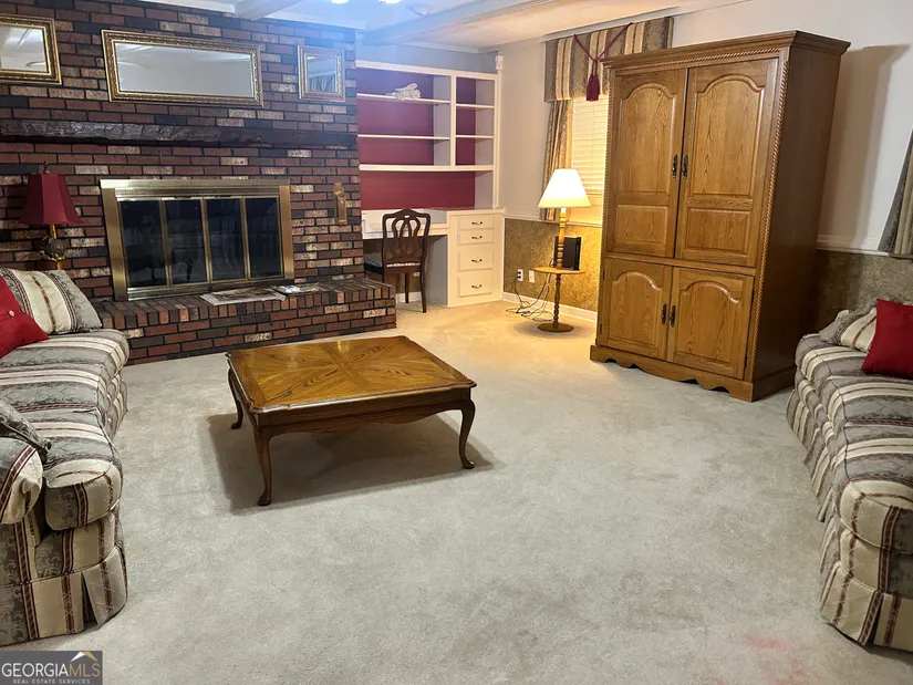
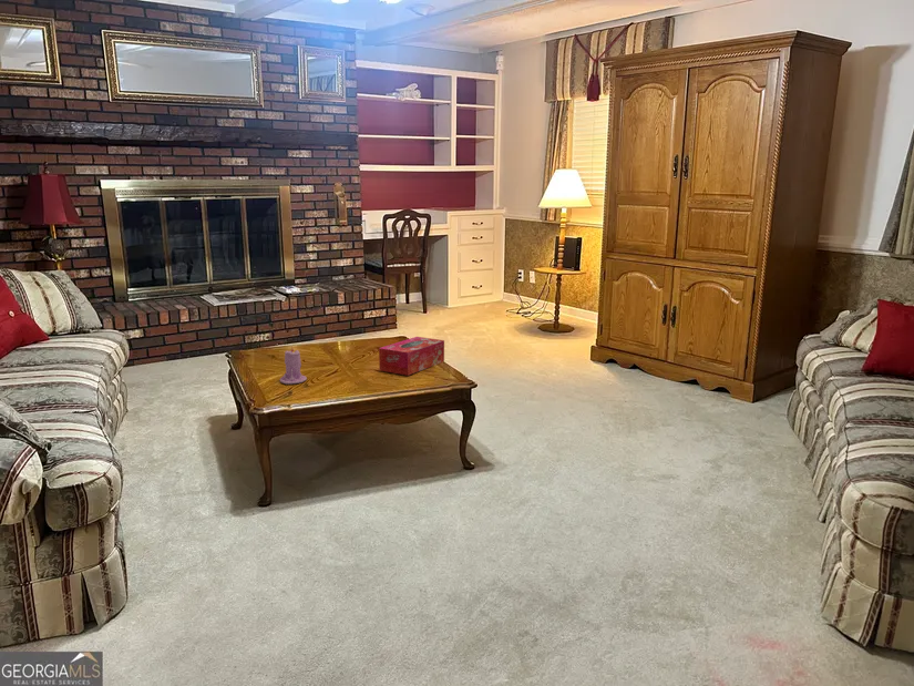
+ tissue box (412, 355)
+ candle (291, 362)
